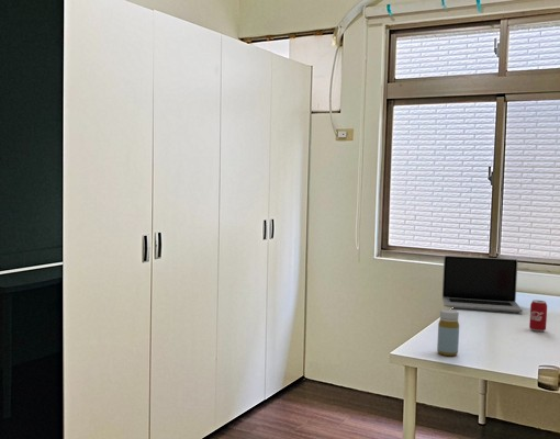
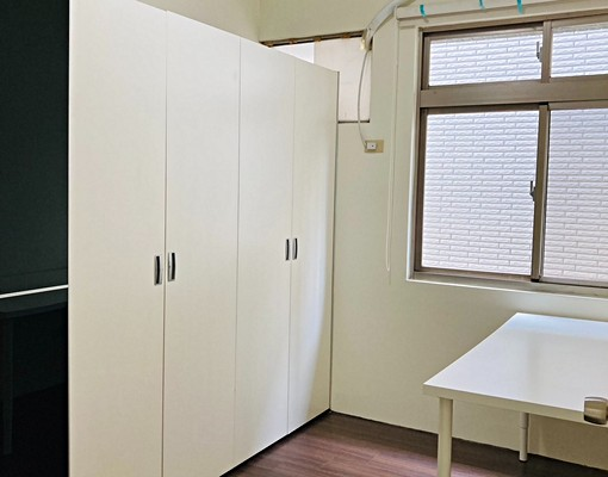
- bottle (448, 331)
- laptop (481, 282)
- beverage can (538, 315)
